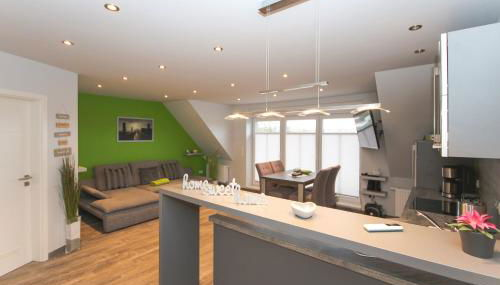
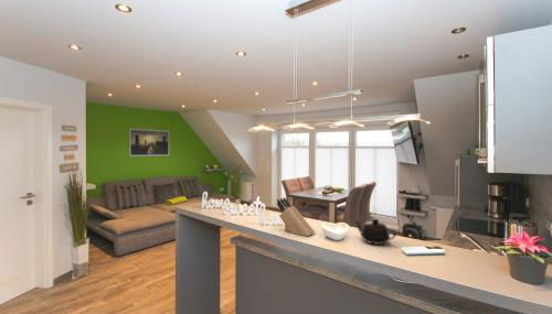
+ teapot (373, 229)
+ knife block (294, 215)
